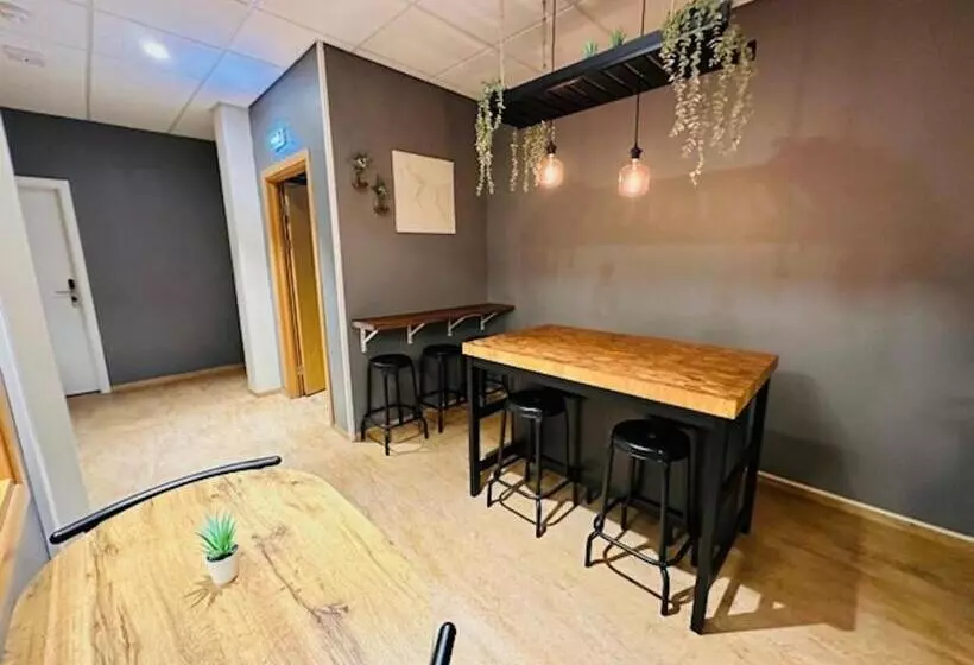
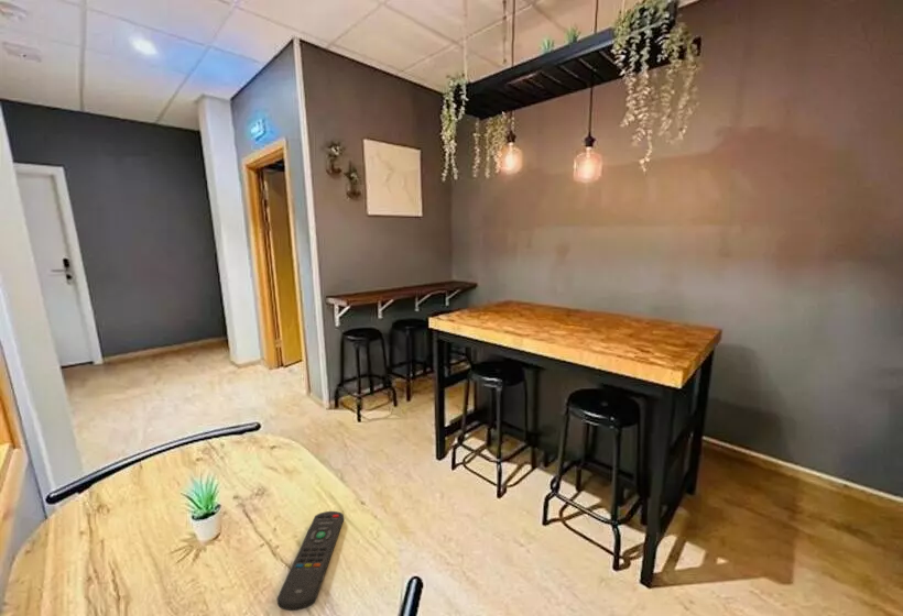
+ remote control (314, 553)
